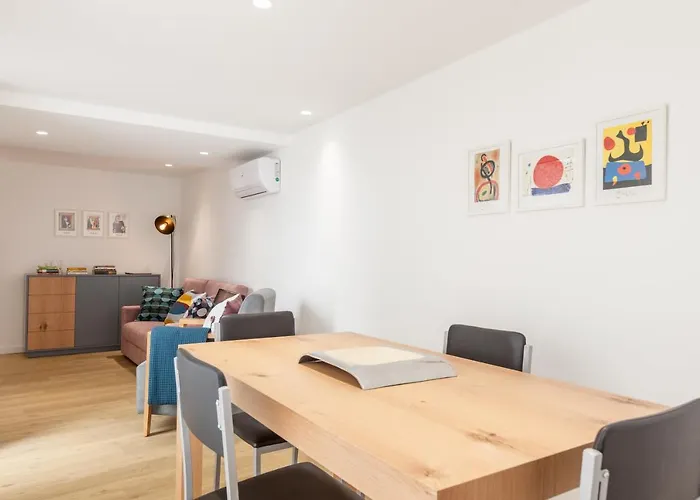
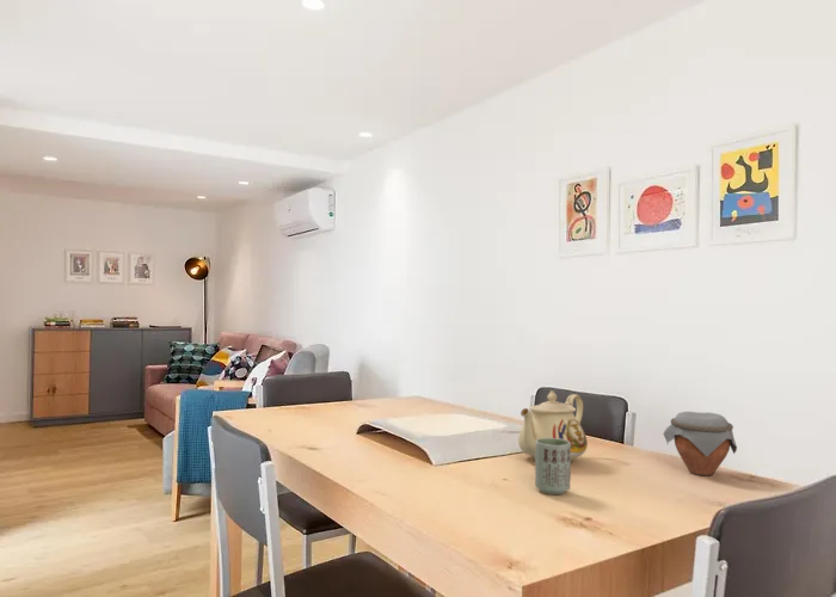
+ cup (552, 466)
+ jar (701, 443)
+ teapot (553, 425)
